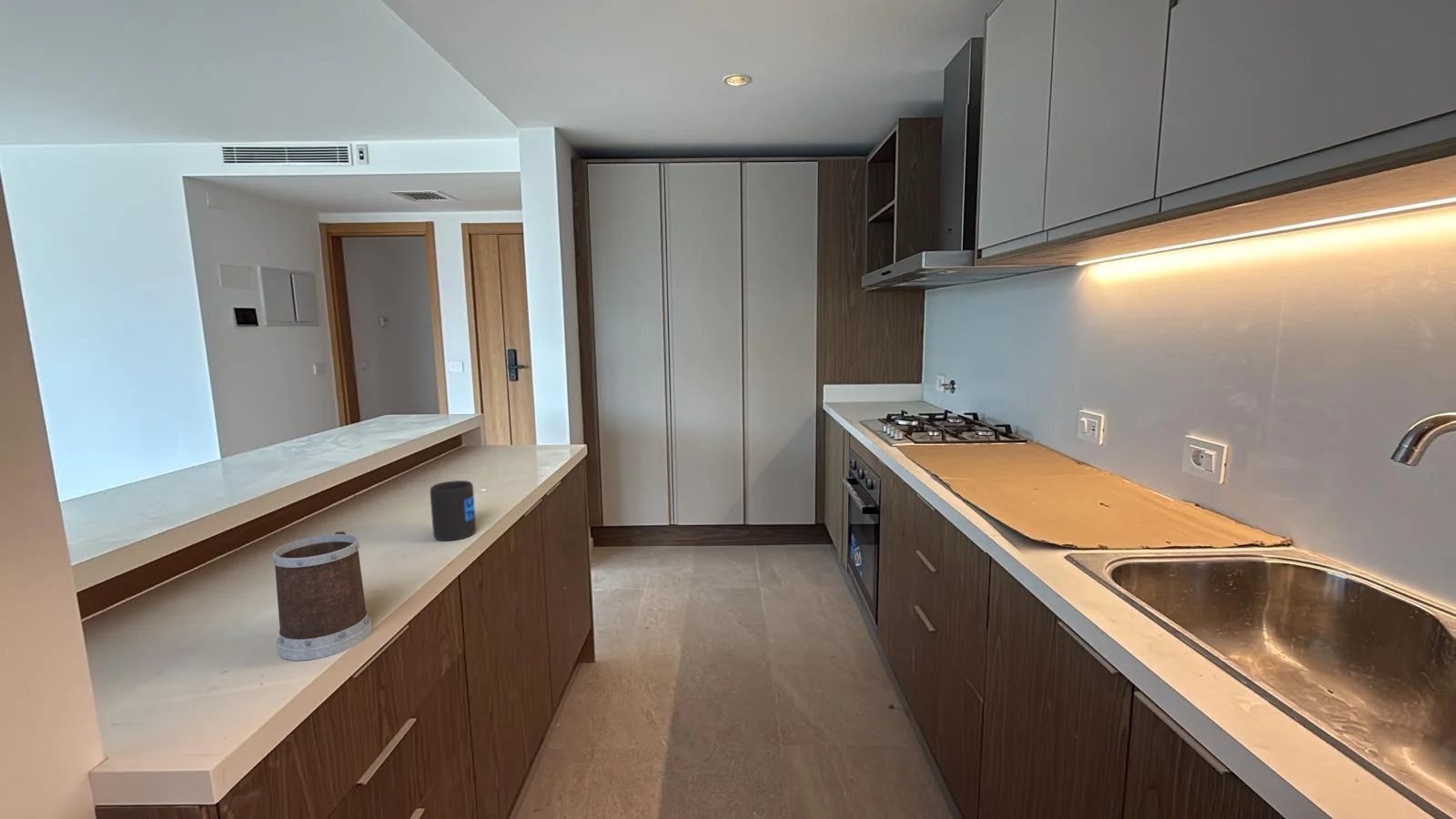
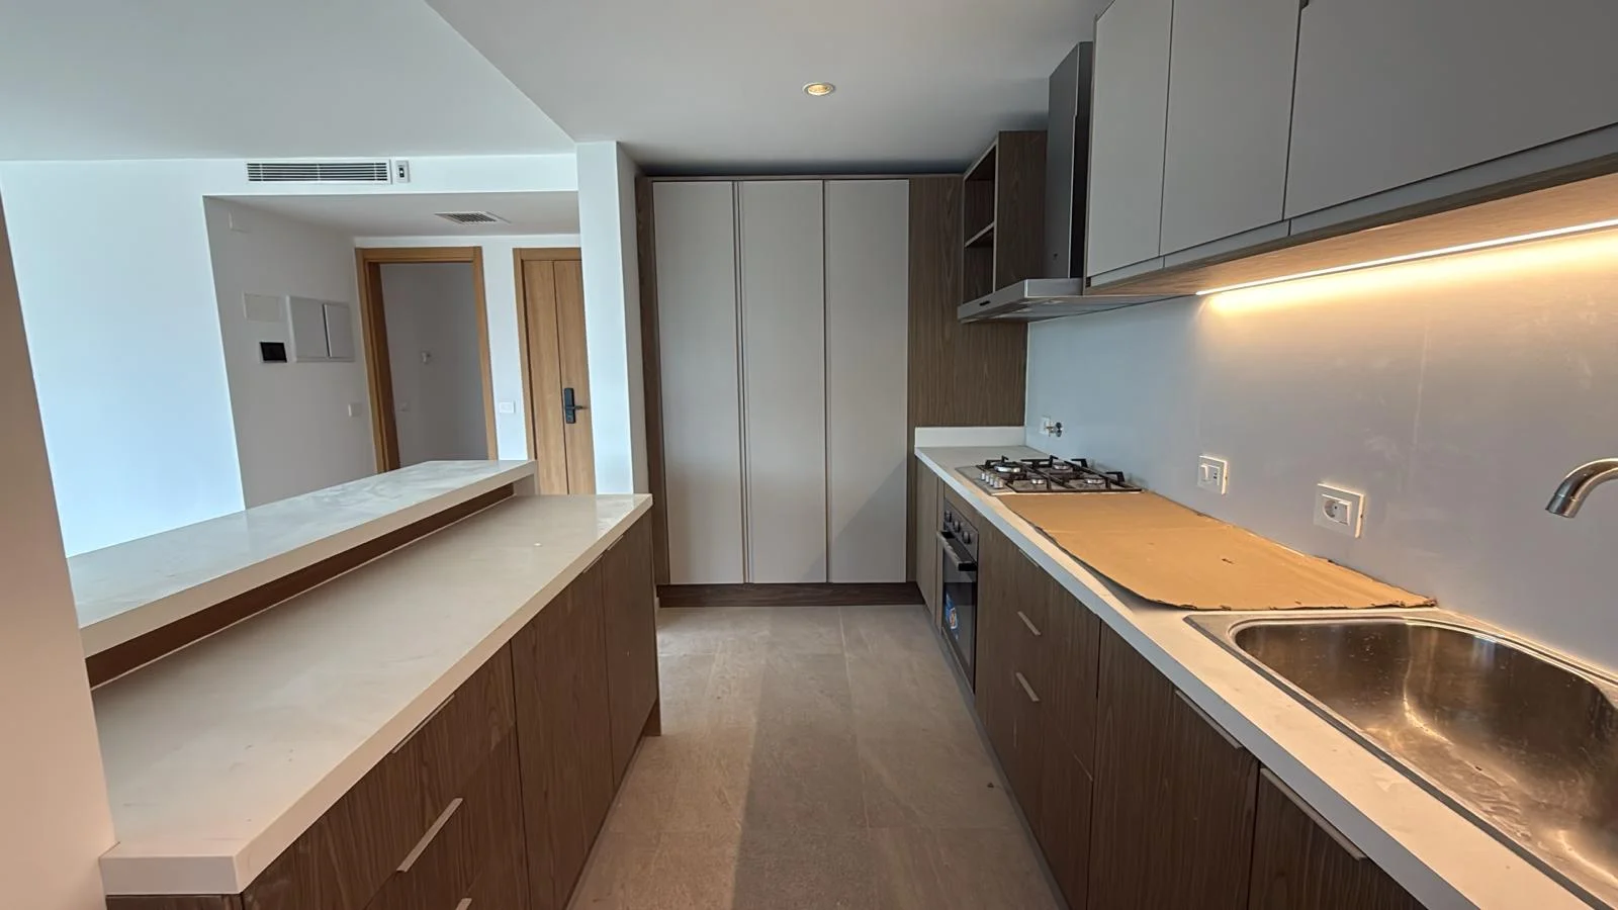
- mug (326, 589)
- mug (454, 508)
